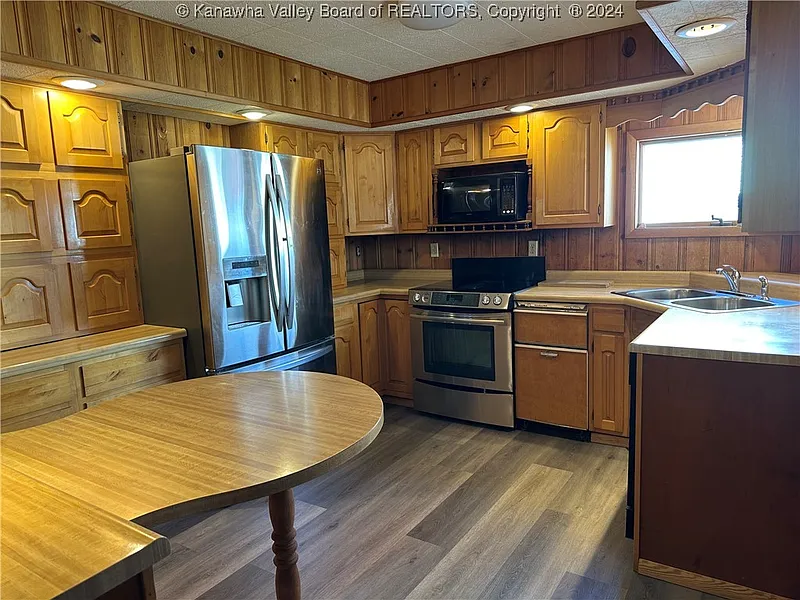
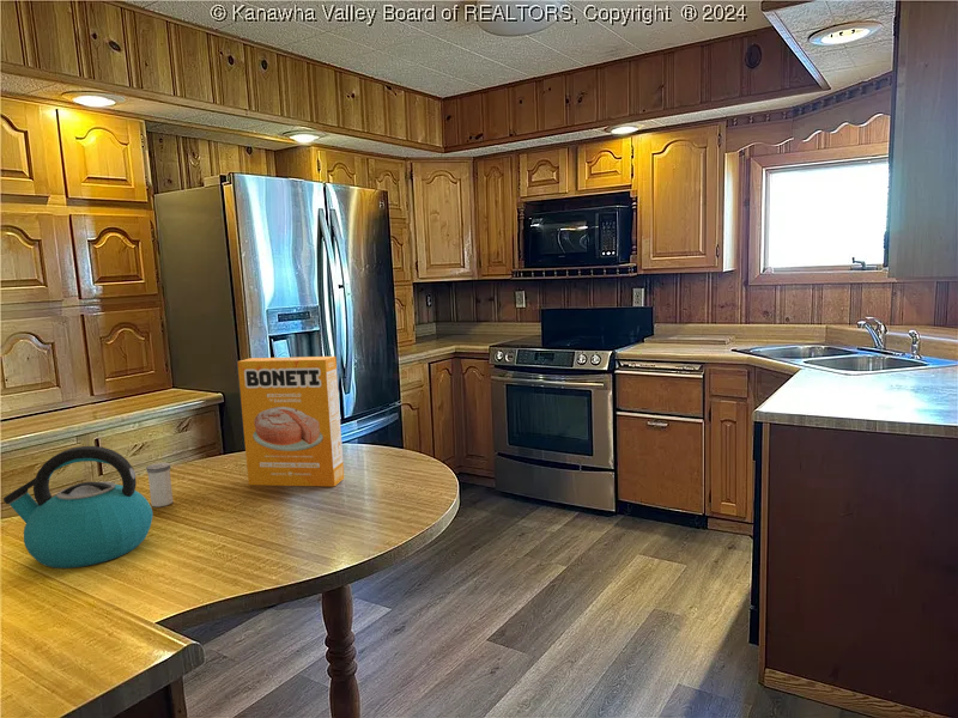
+ salt shaker (159, 485)
+ cereal box (291, 420)
+ kettle (78, 499)
